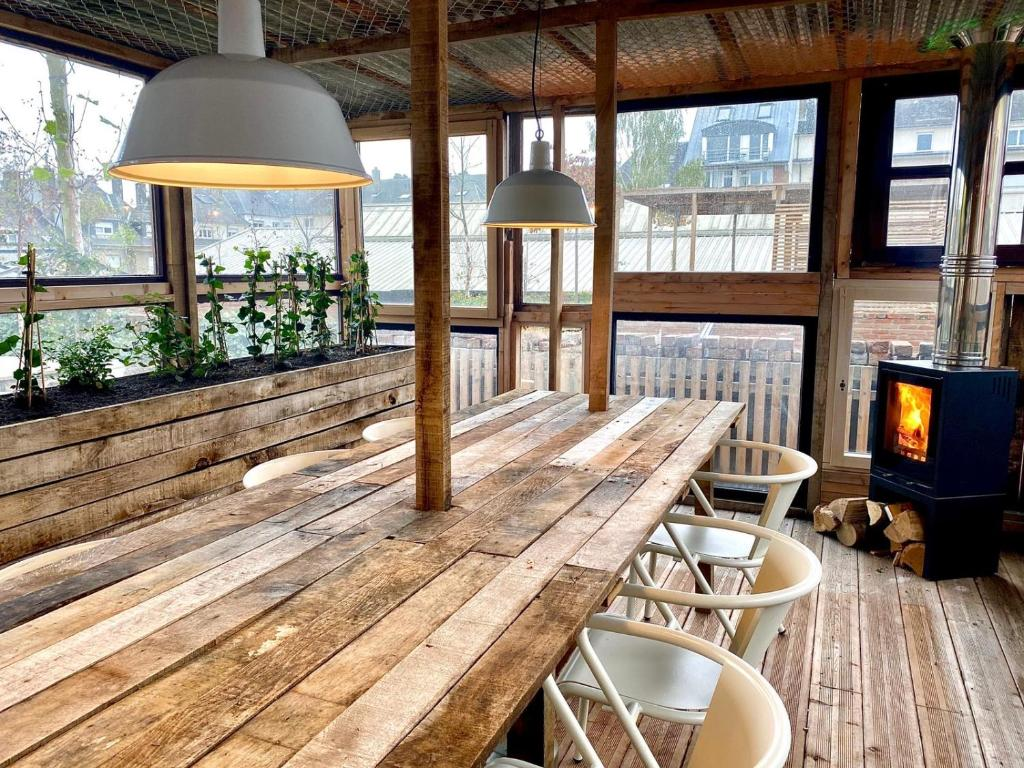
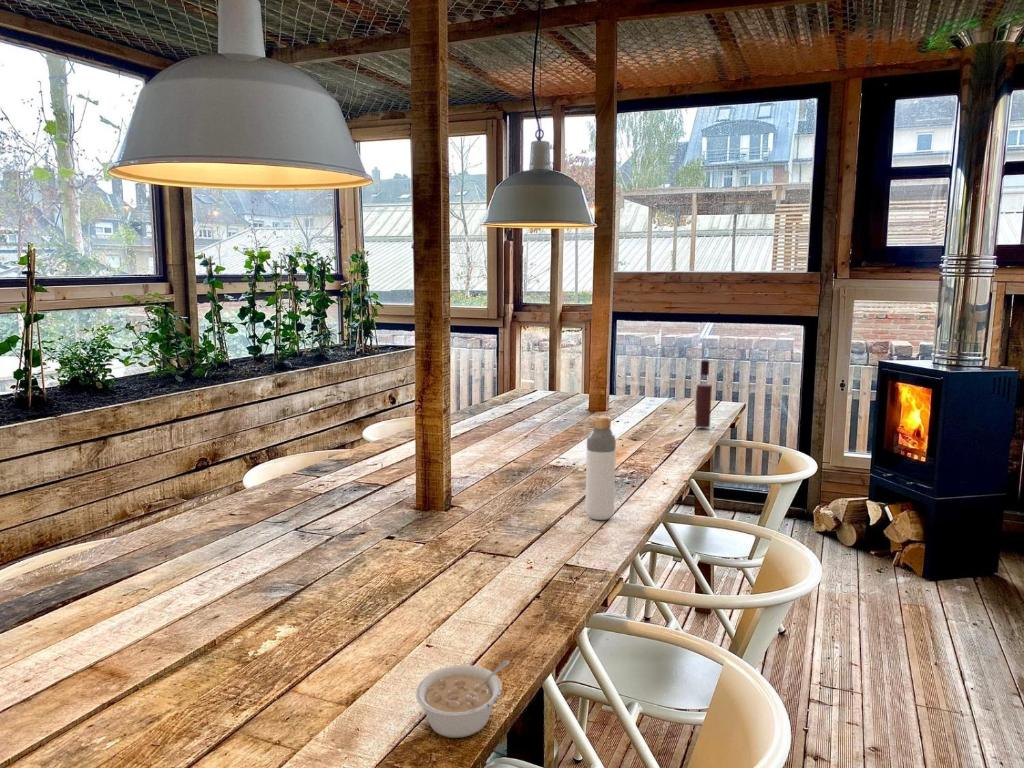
+ wine bottle (703, 394)
+ legume (460, 698)
+ bottle (600, 467)
